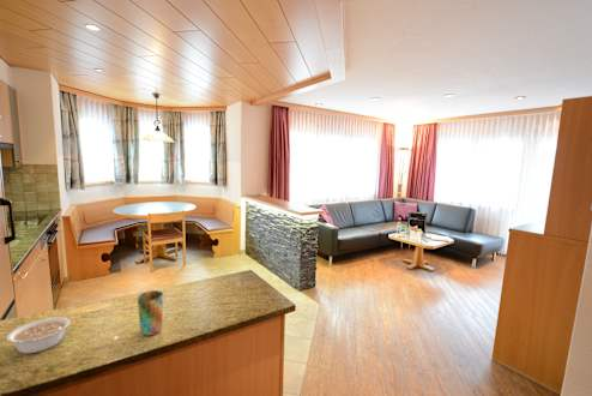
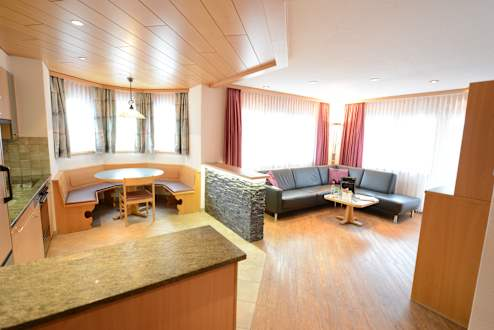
- legume (42, 334)
- cup (151, 313)
